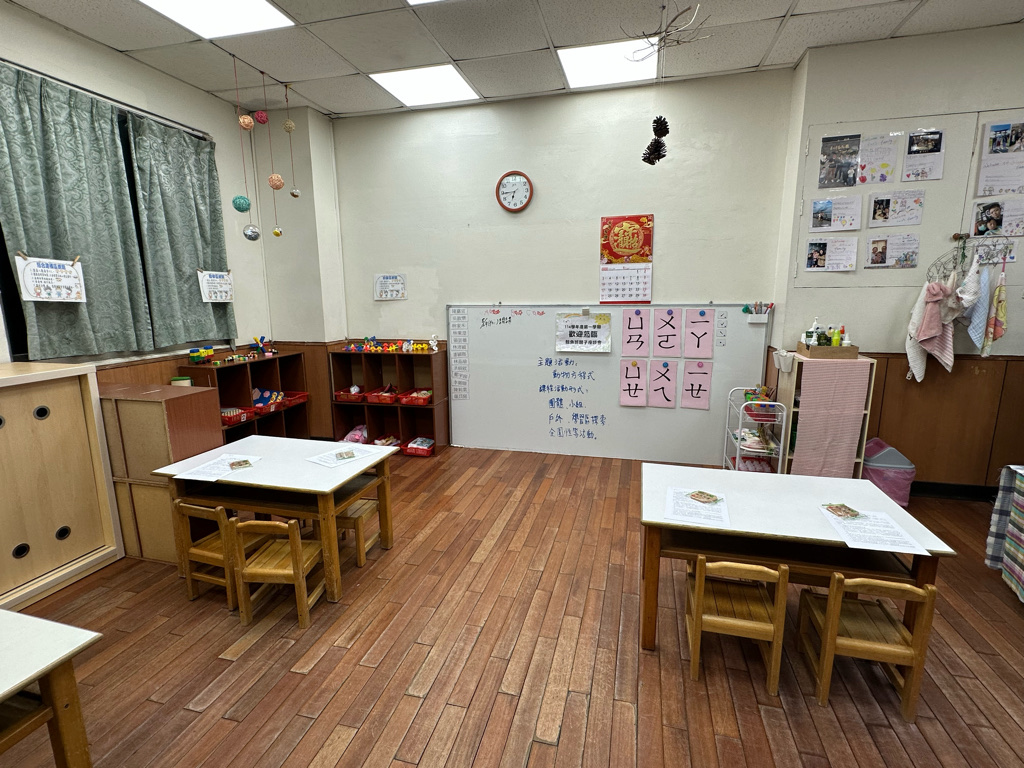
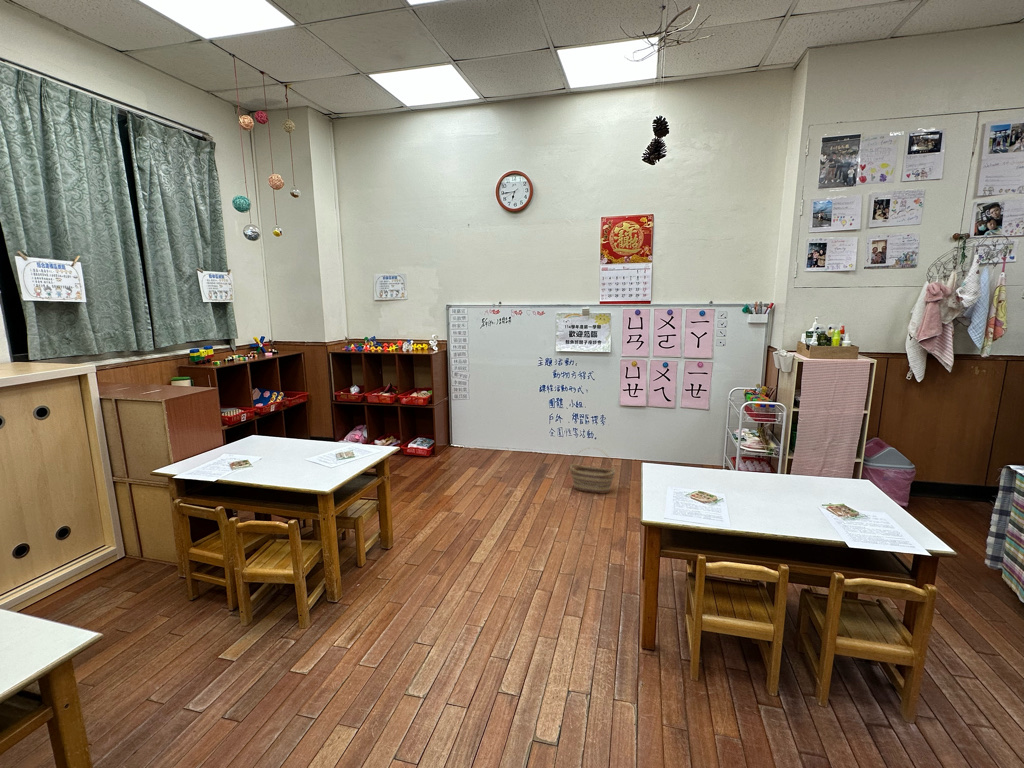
+ basket (592, 468)
